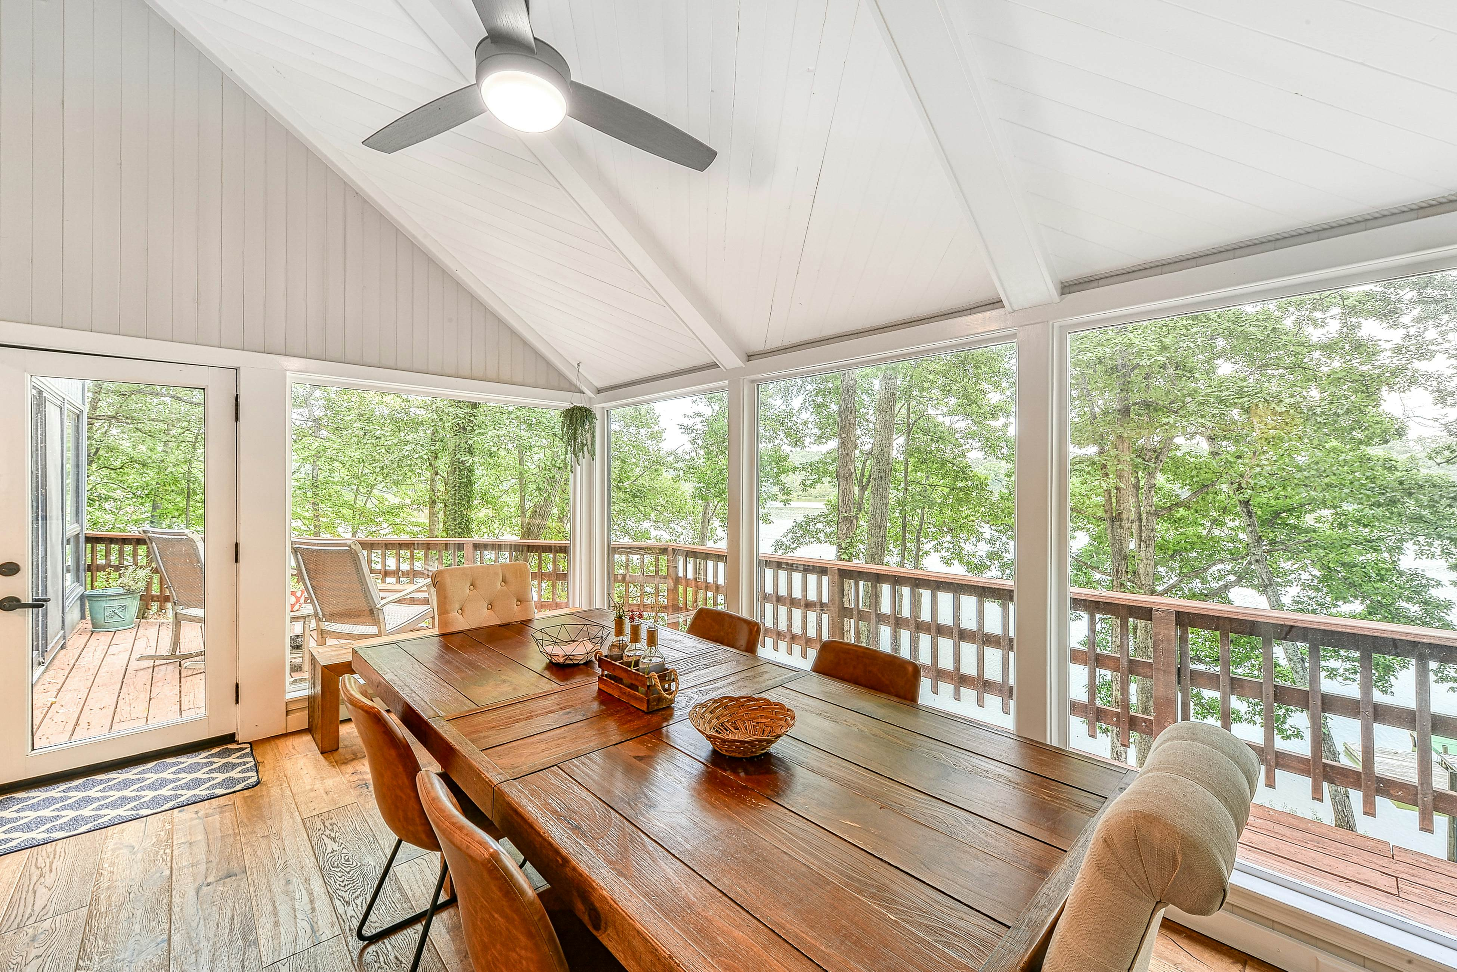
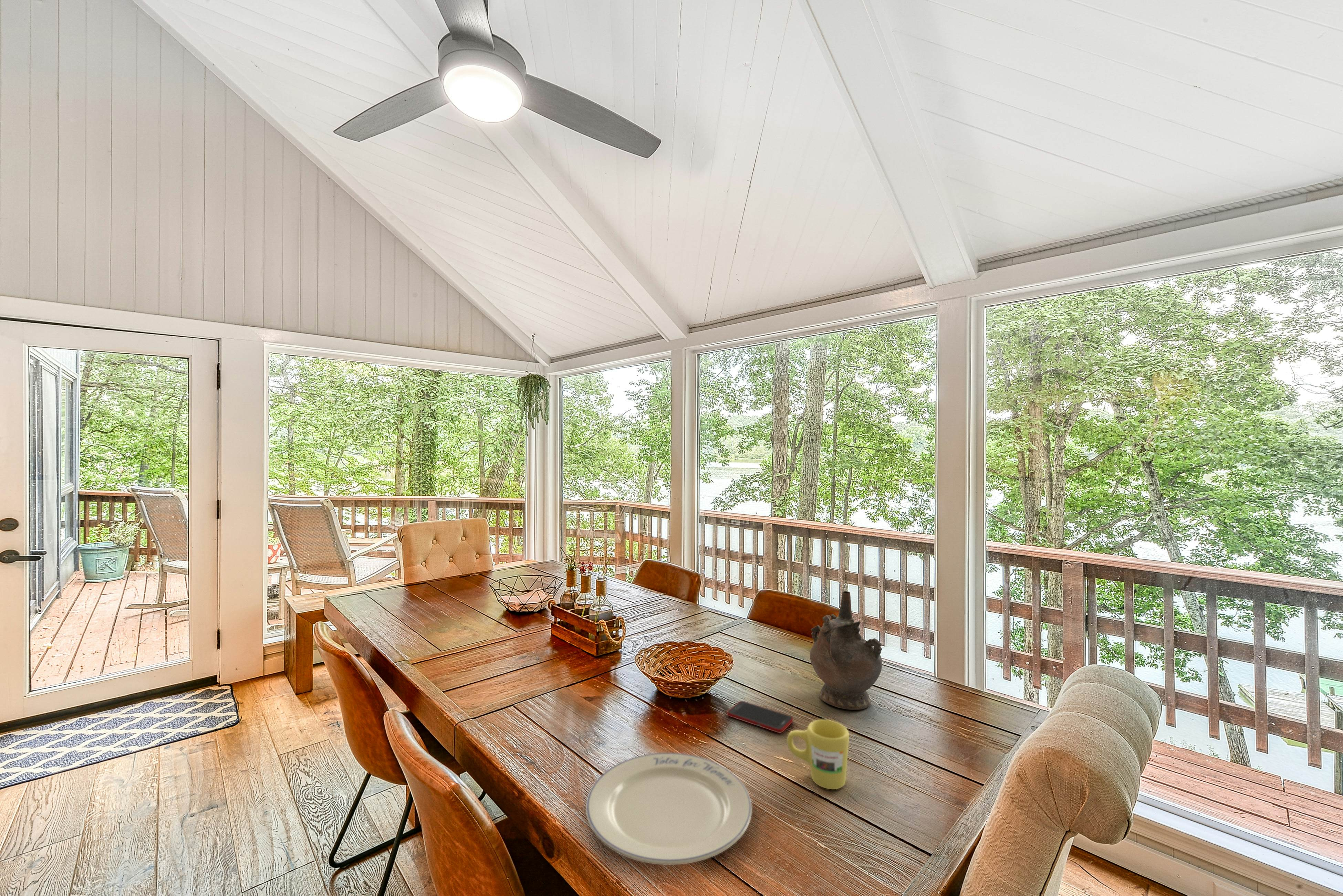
+ ceremonial vessel (843, 646)
+ cell phone (760, 716)
+ chinaware (669, 805)
+ mug (818, 752)
